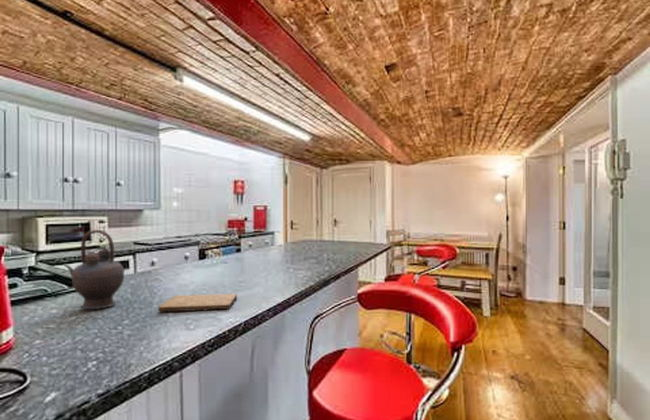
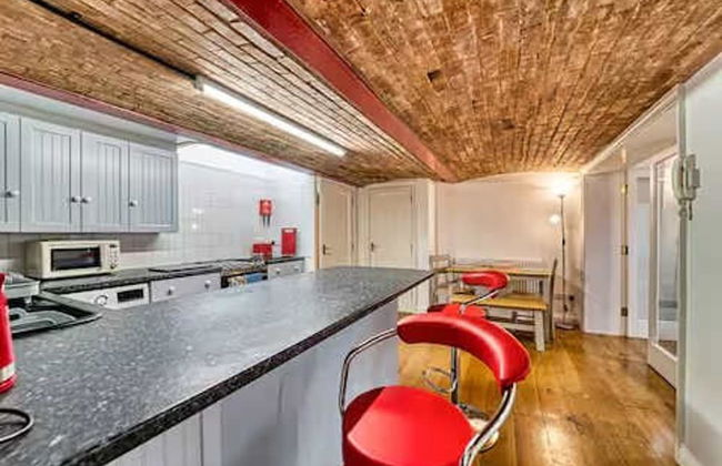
- teapot (93, 268)
- cutting board (200, 301)
